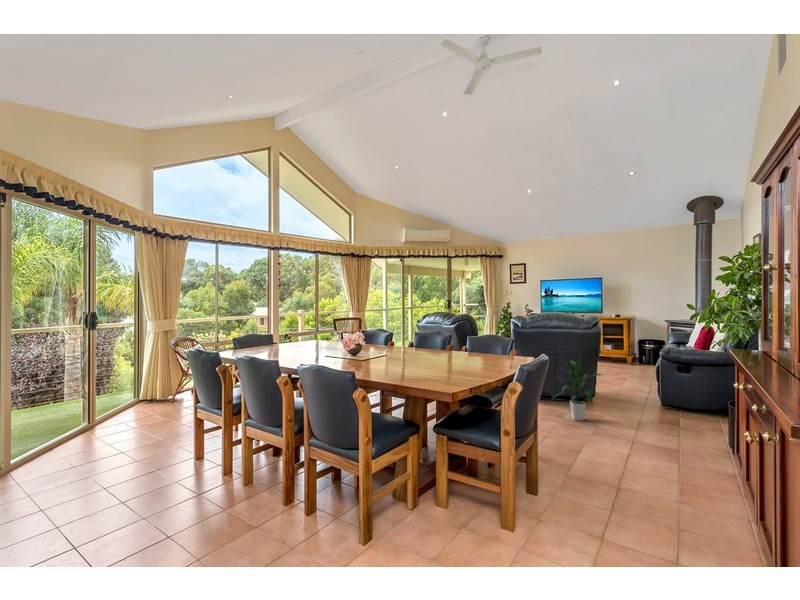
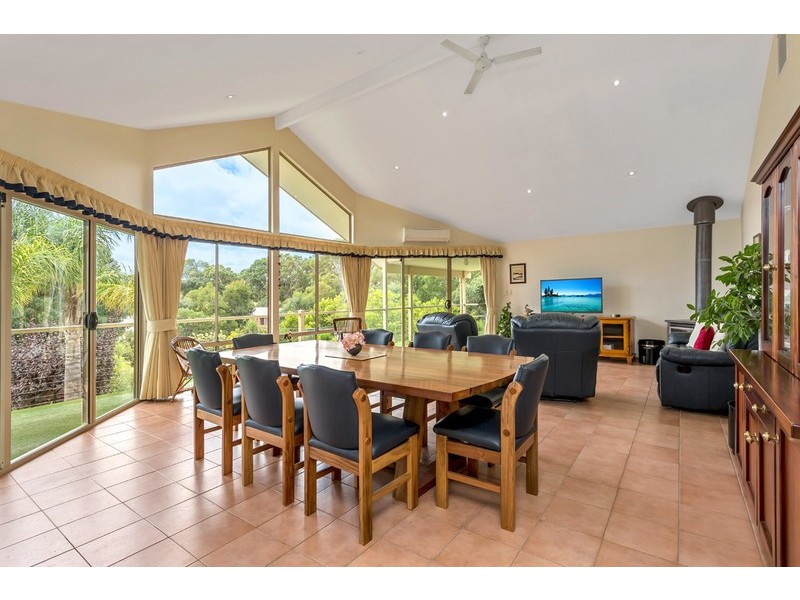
- indoor plant (574, 387)
